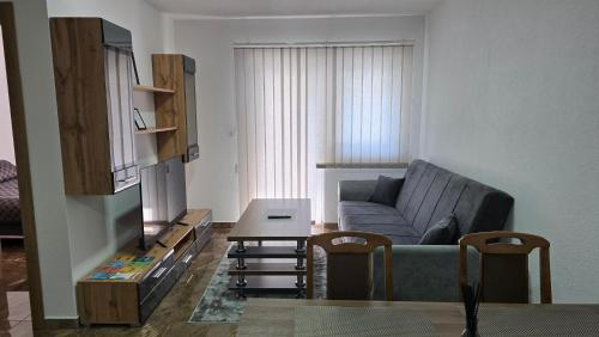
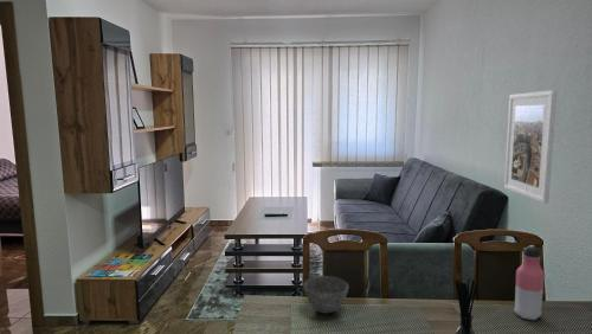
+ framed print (527, 144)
+ water bottle (529, 282)
+ bowl (326, 296)
